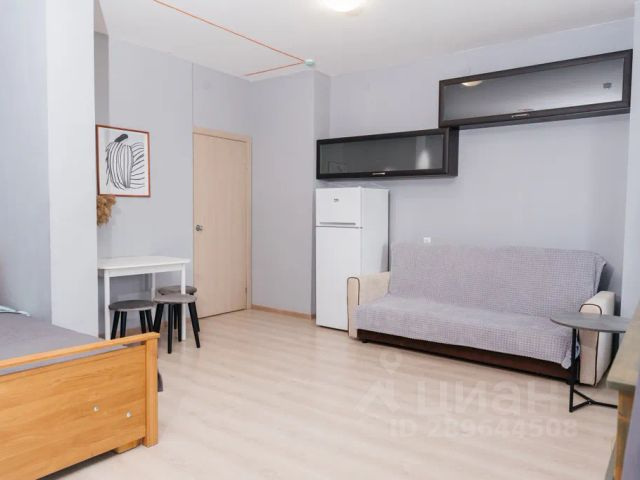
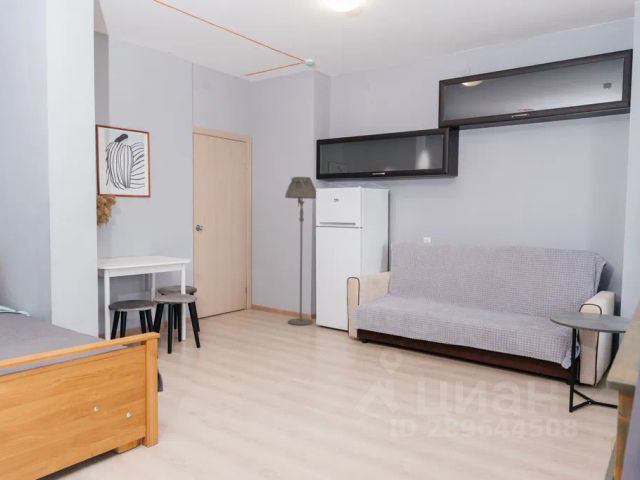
+ floor lamp (301, 250)
